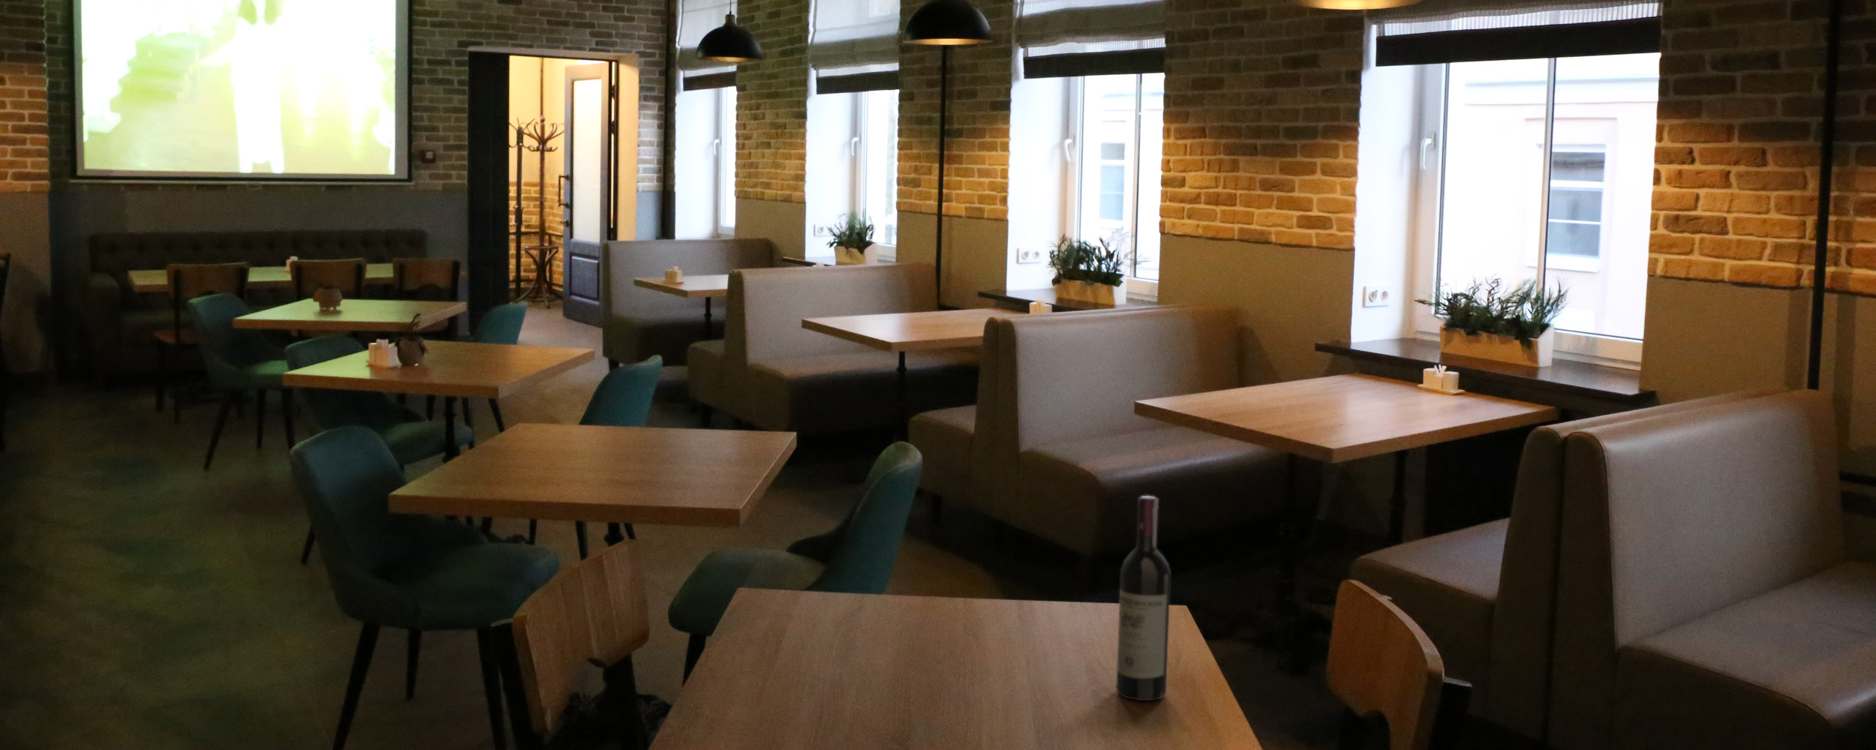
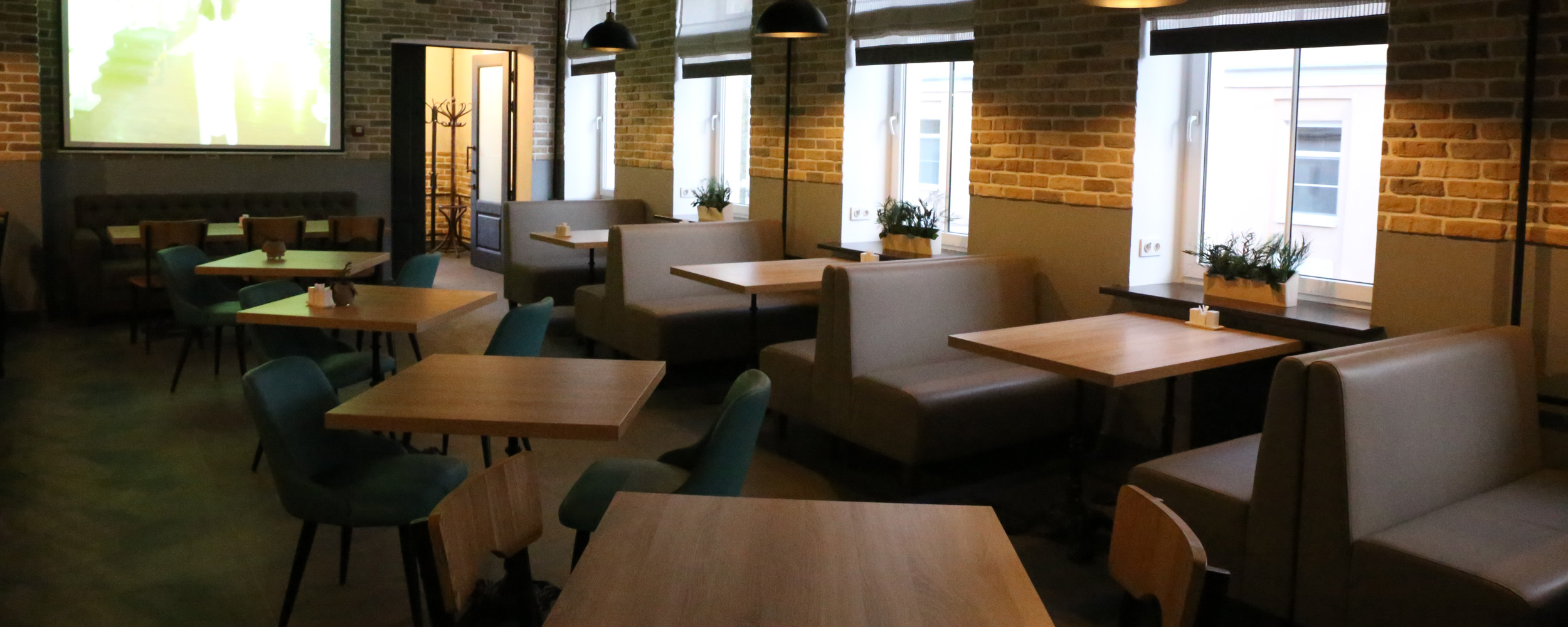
- wine bottle (1144, 596)
